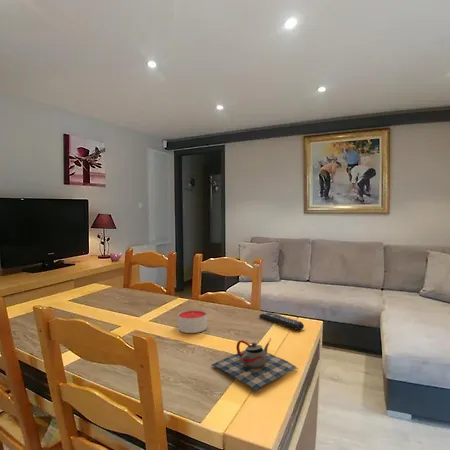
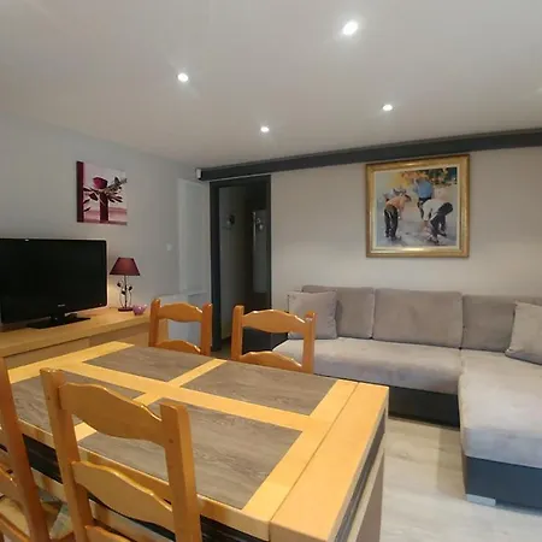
- candle (192, 320)
- teapot (254, 355)
- remote control (280, 320)
